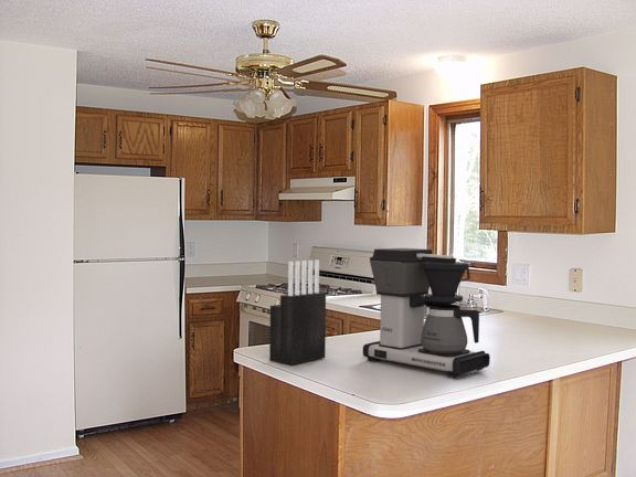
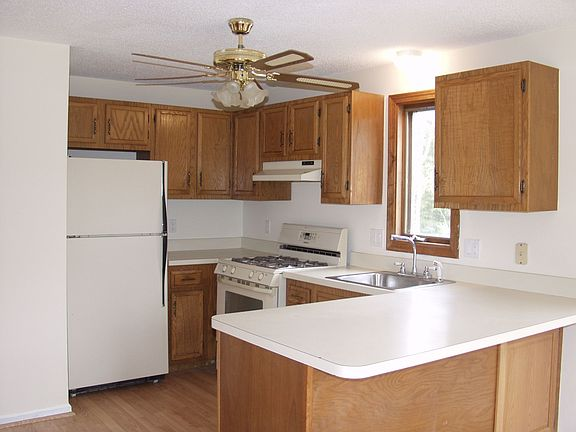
- knife block (296, 309)
- coffee maker (426, 306)
